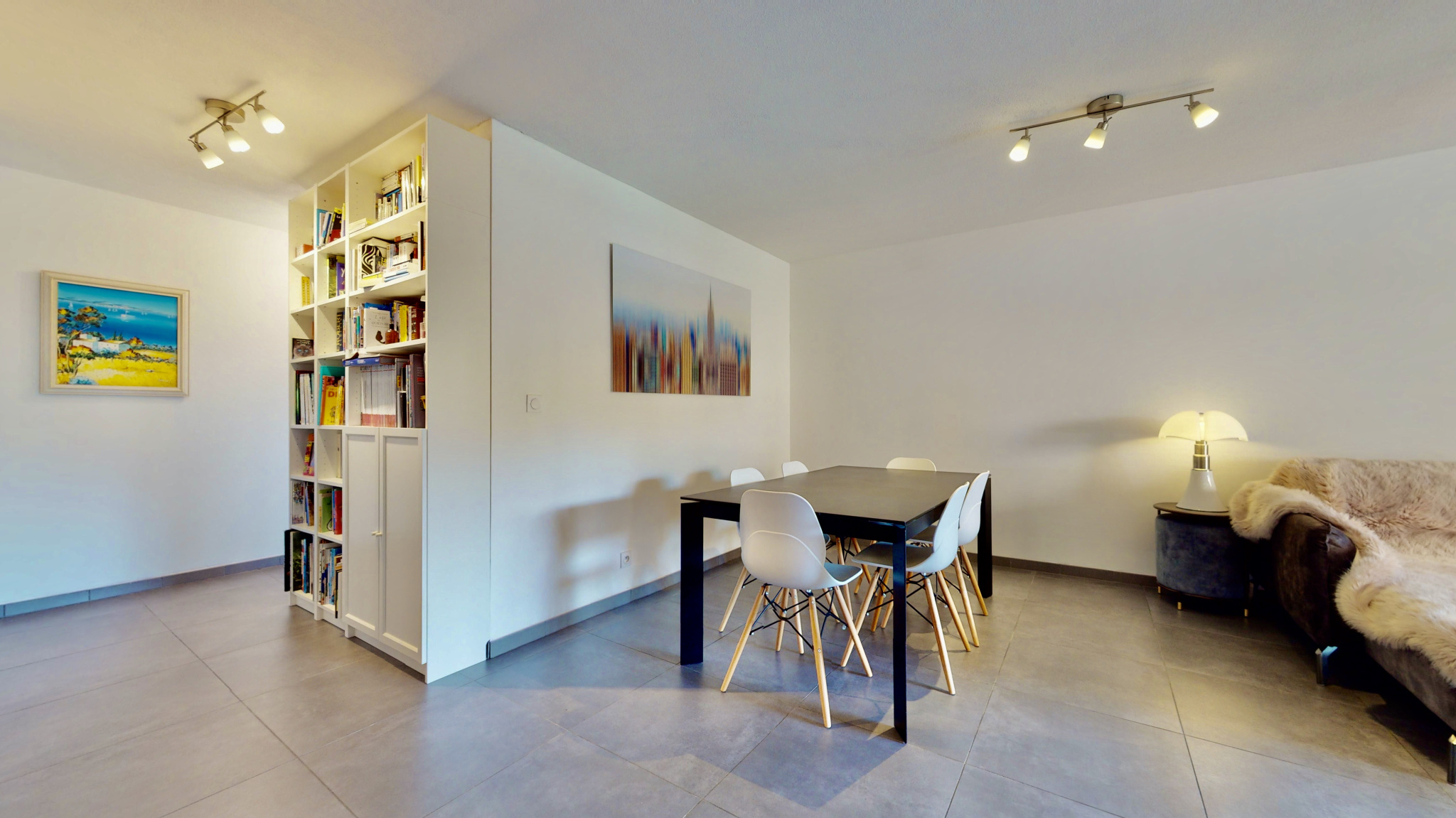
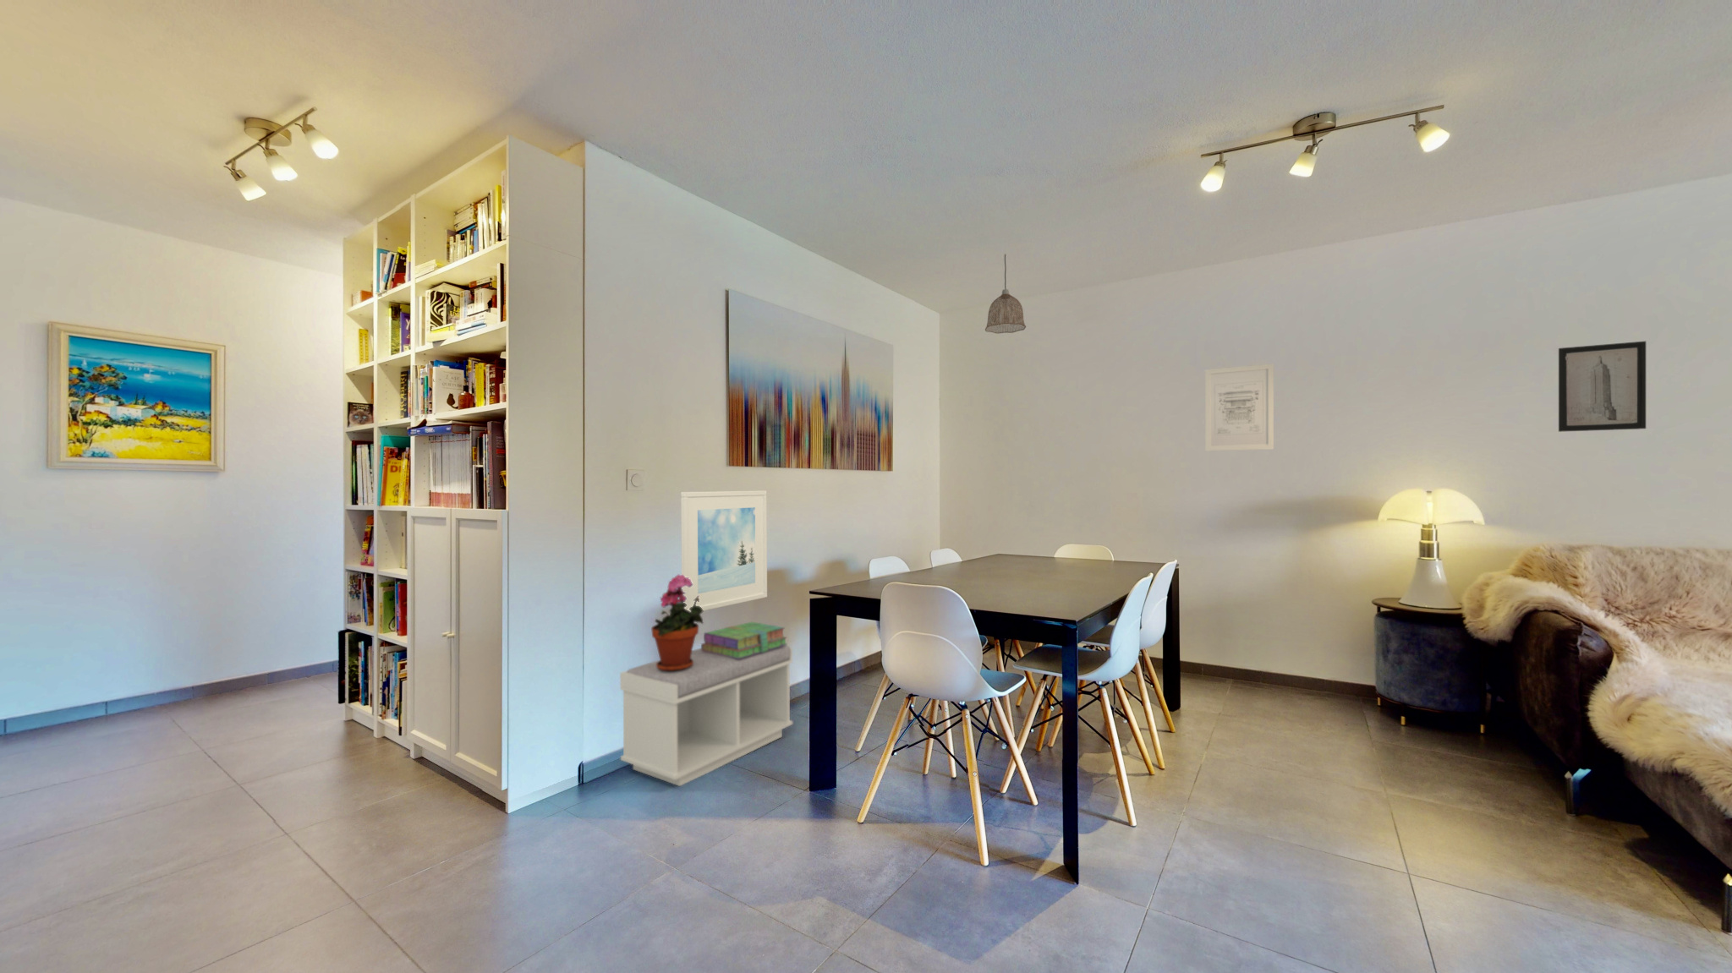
+ bench (713, 703)
+ potted plant (677, 620)
+ stack of books (745, 639)
+ pendant lamp (1005, 291)
+ wall art (1238, 408)
+ wall art (1601, 387)
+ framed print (727, 548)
